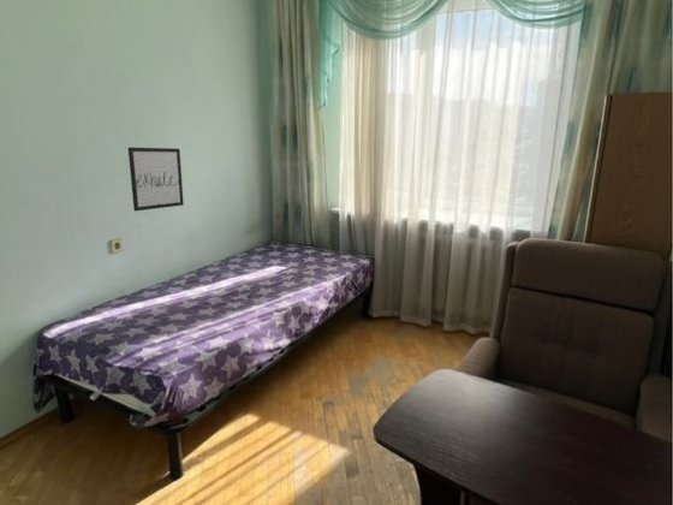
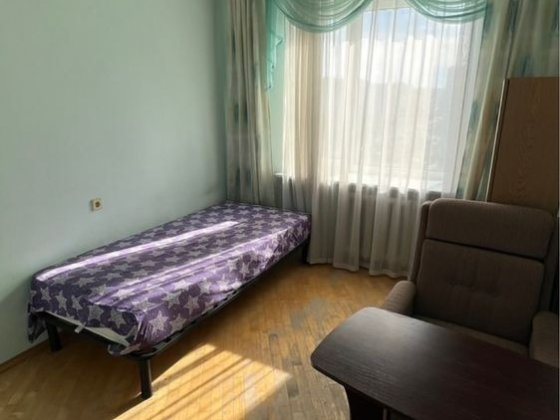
- wall art (157, 178)
